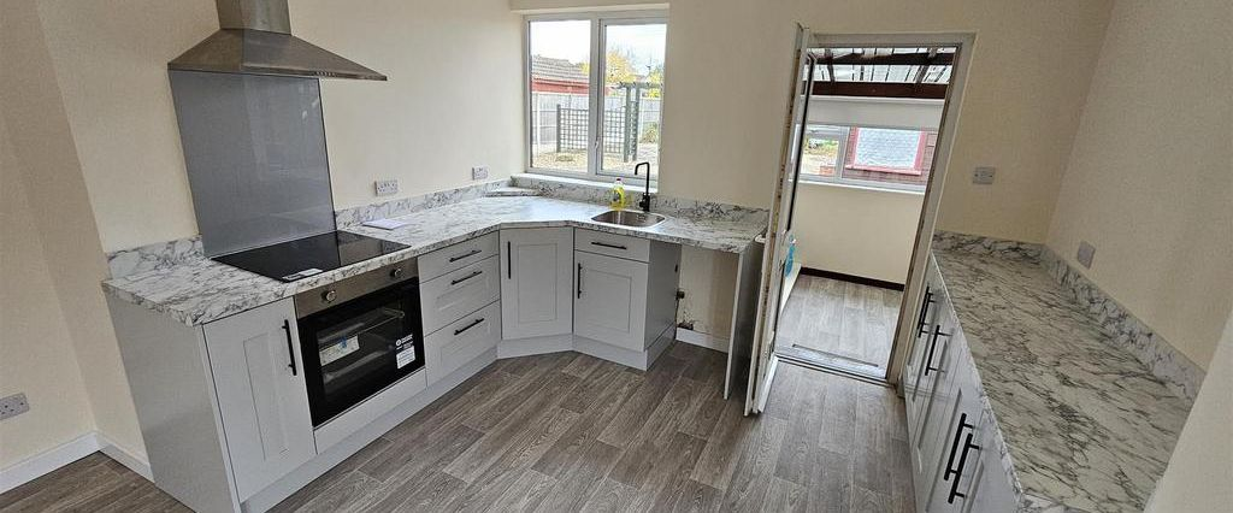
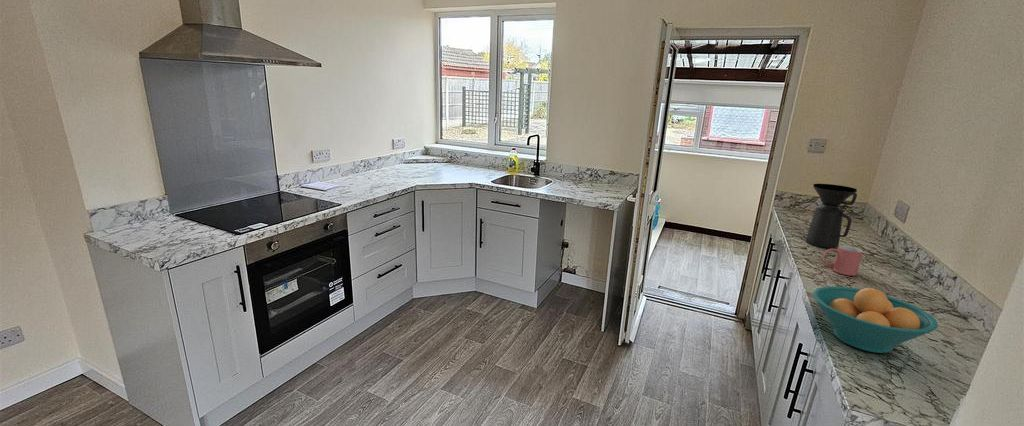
+ mug (841, 259)
+ coffee maker (828, 216)
+ fruit bowl (868, 316)
